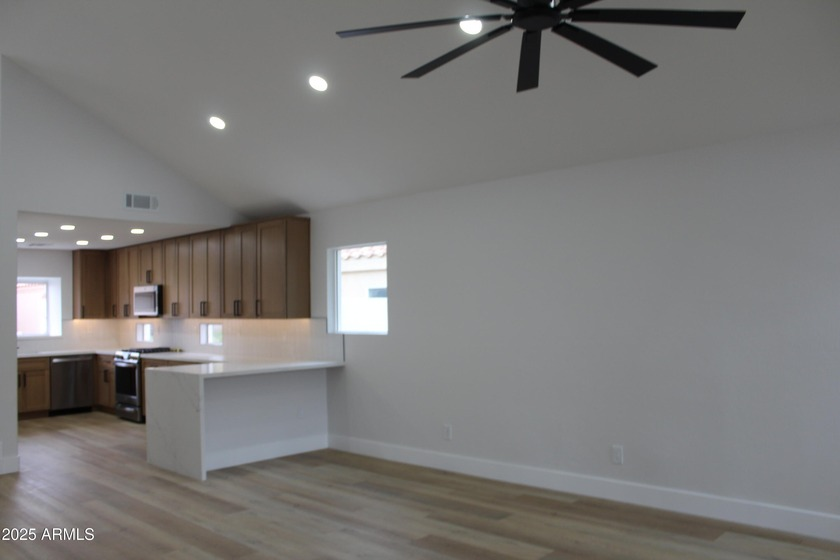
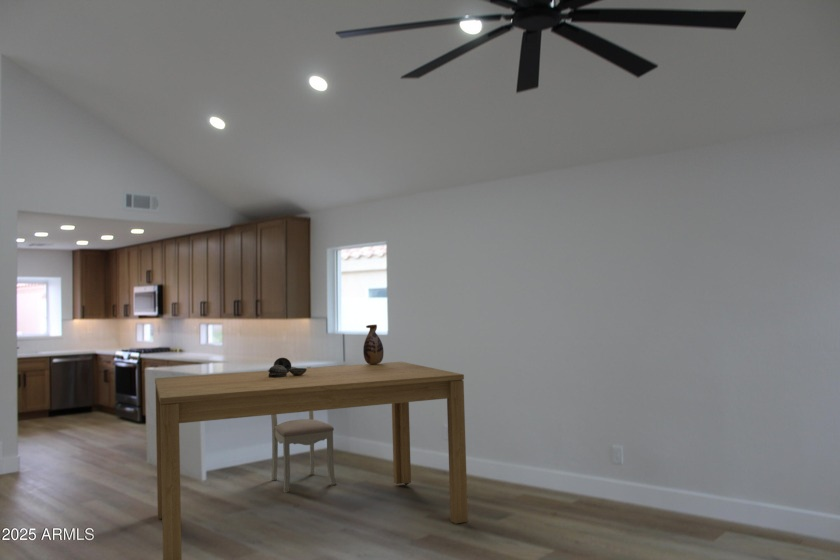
+ dining table (305, 411)
+ dining chair (300, 425)
+ vase (373, 344)
+ decorative bowl (284, 366)
